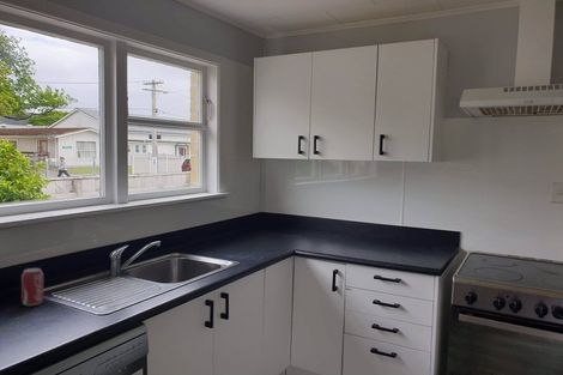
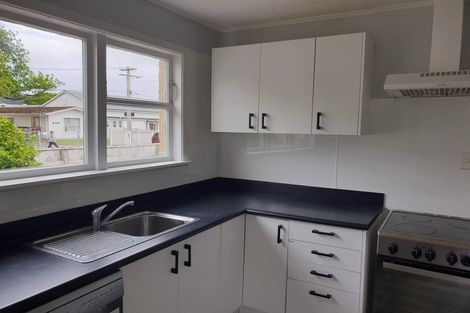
- beverage can (32, 286)
